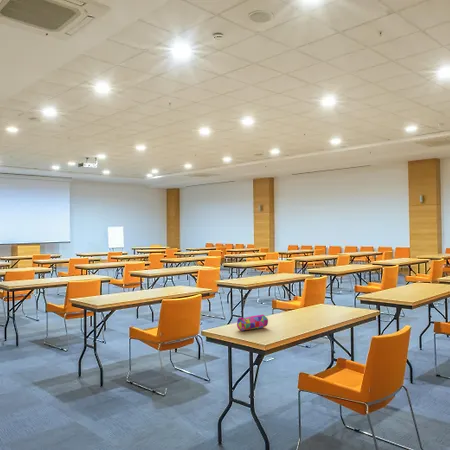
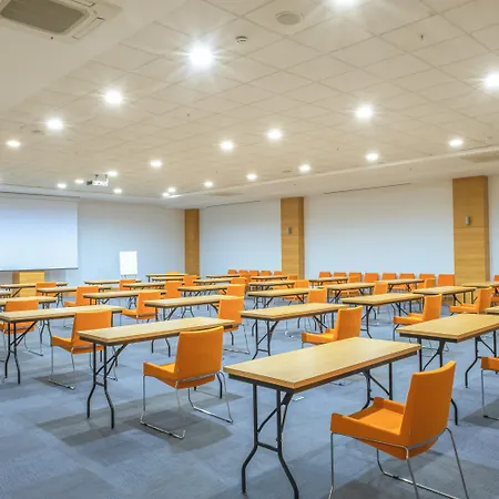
- pencil case (252, 322)
